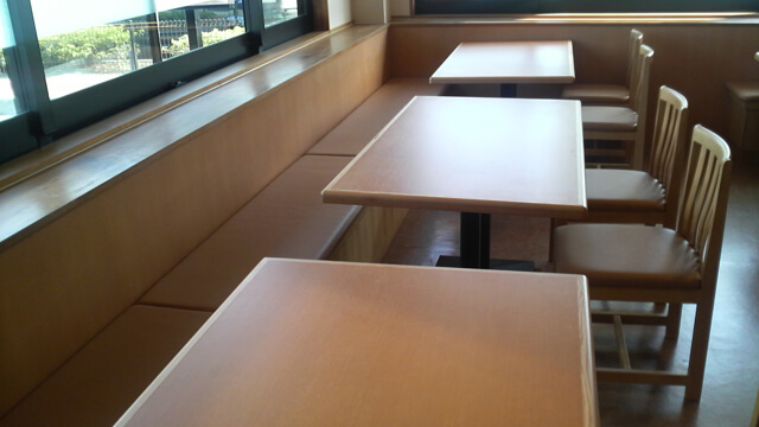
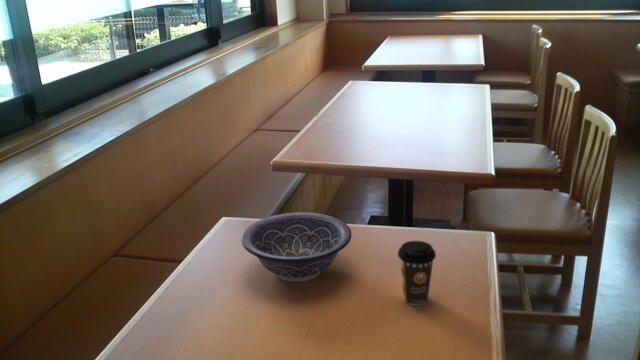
+ coffee cup (416, 273)
+ decorative bowl (297, 252)
